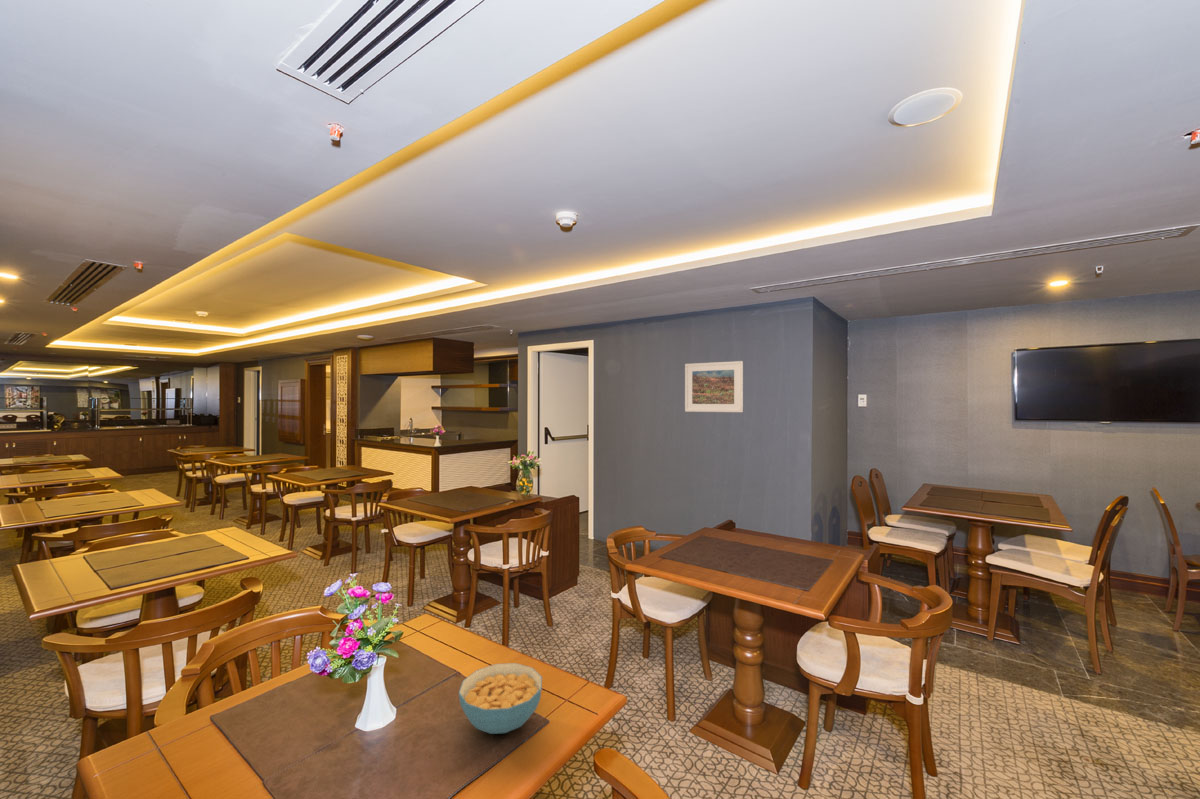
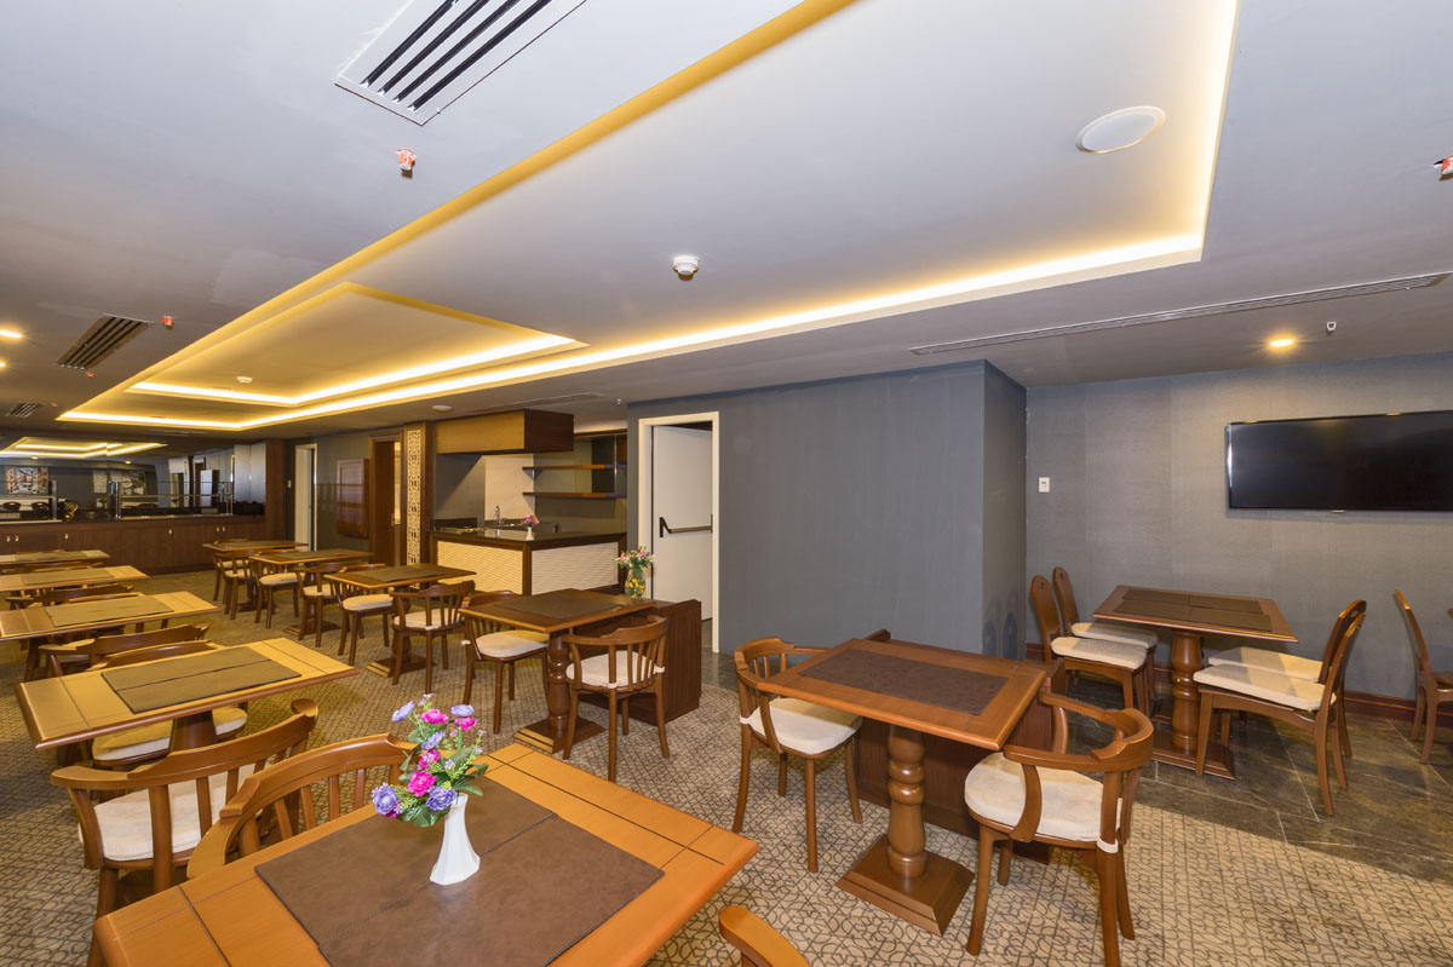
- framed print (712, 387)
- cereal bowl (501, 704)
